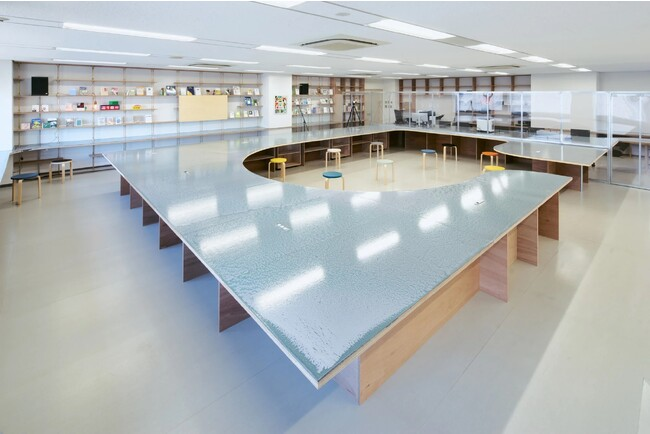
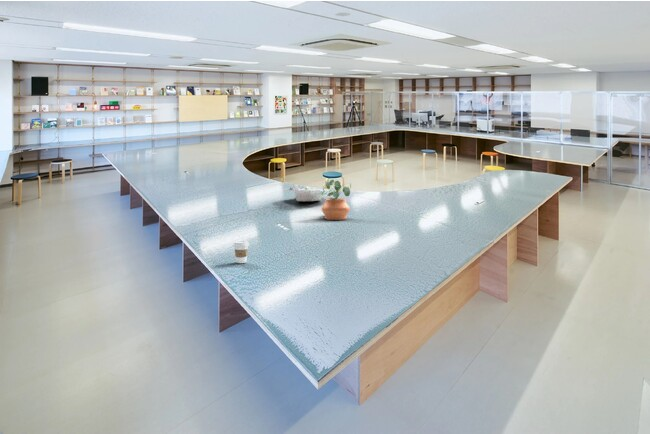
+ coffee cup (241, 251)
+ potted plant (333, 199)
+ bowl (305, 192)
